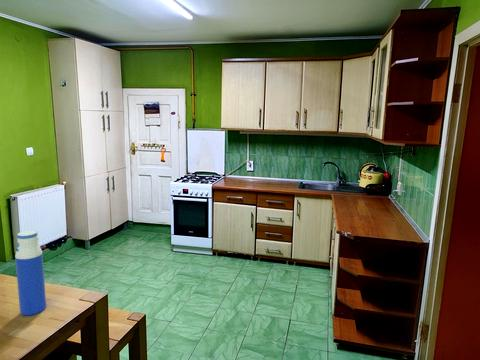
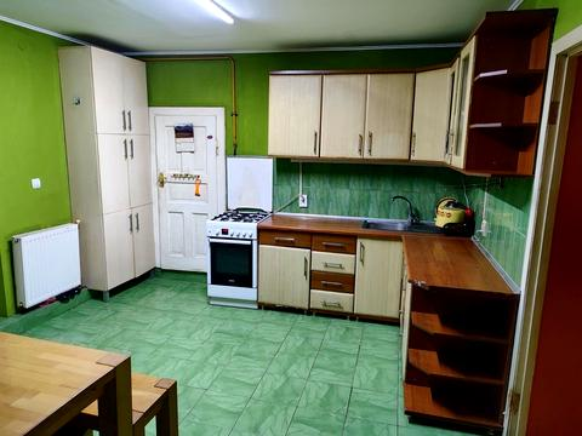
- water bottle (30, 272)
